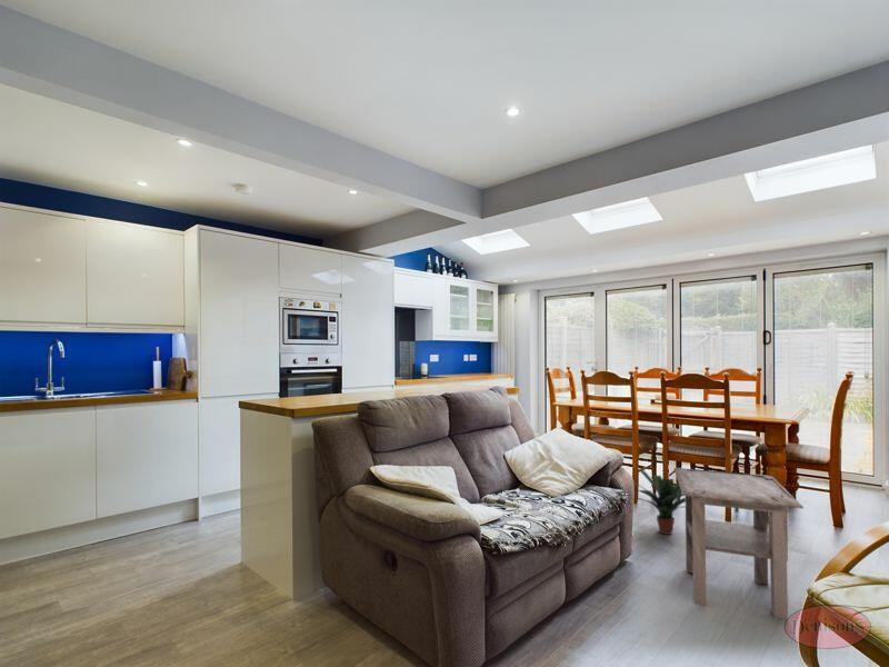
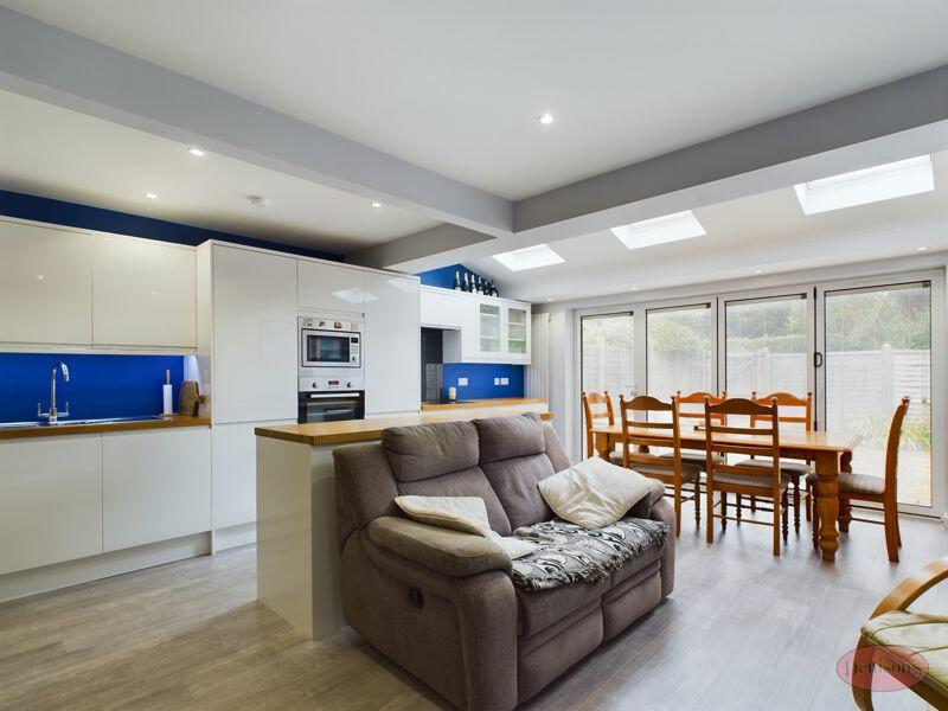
- potted plant (663, 500)
- side table (730, 536)
